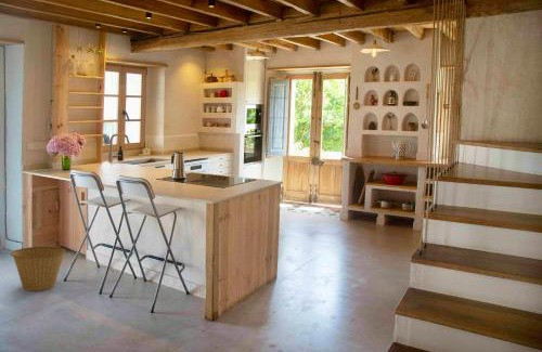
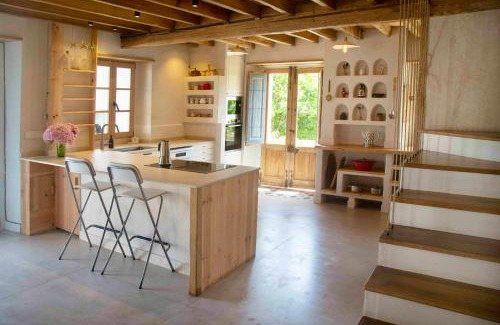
- basket (38, 269)
